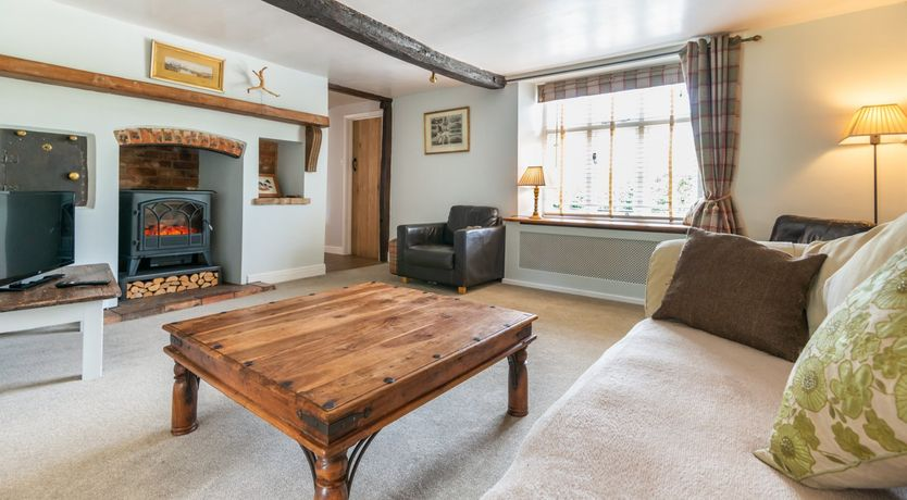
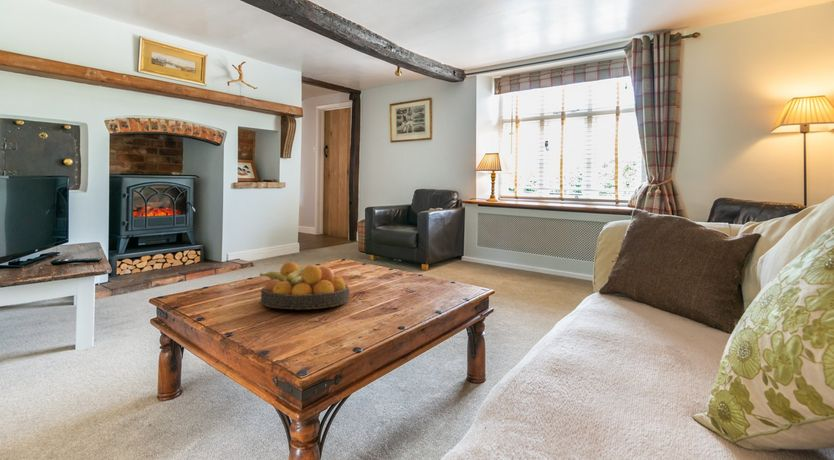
+ fruit bowl (306, 282)
